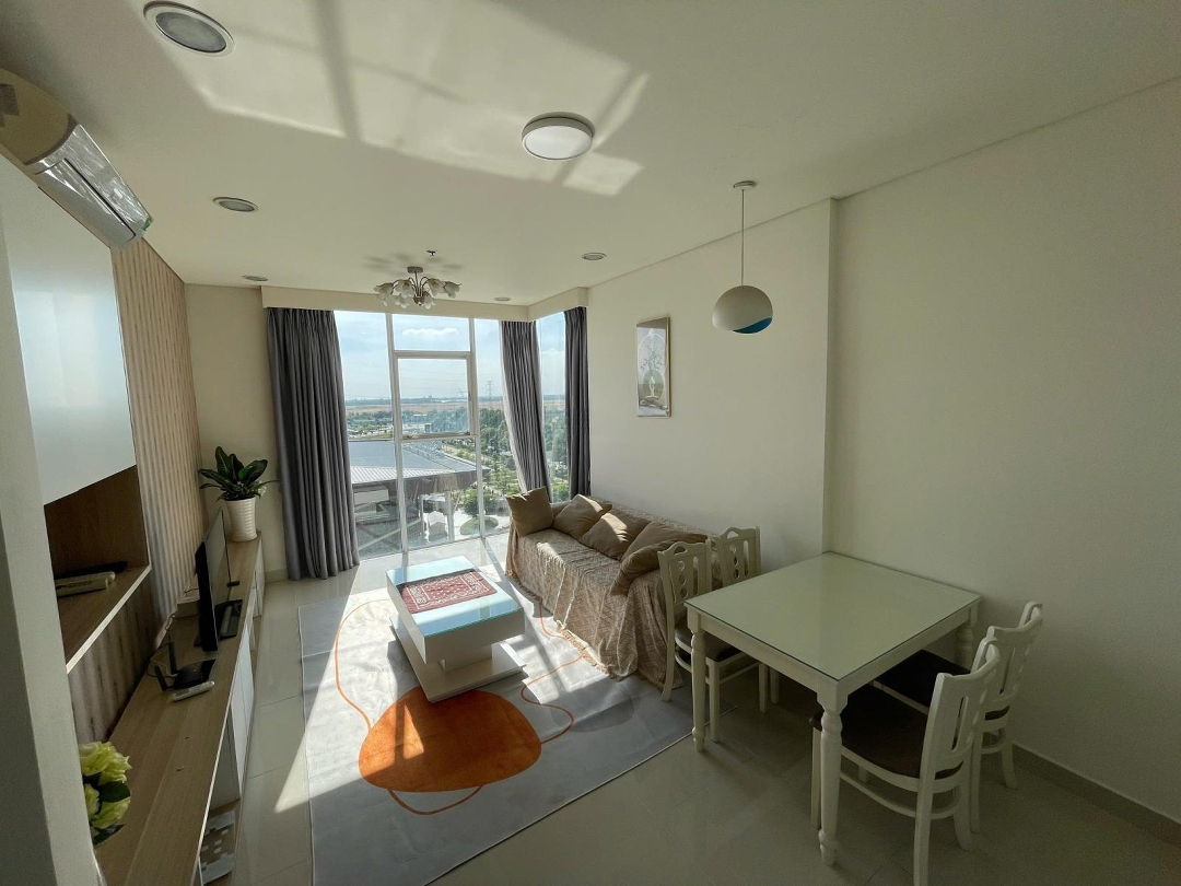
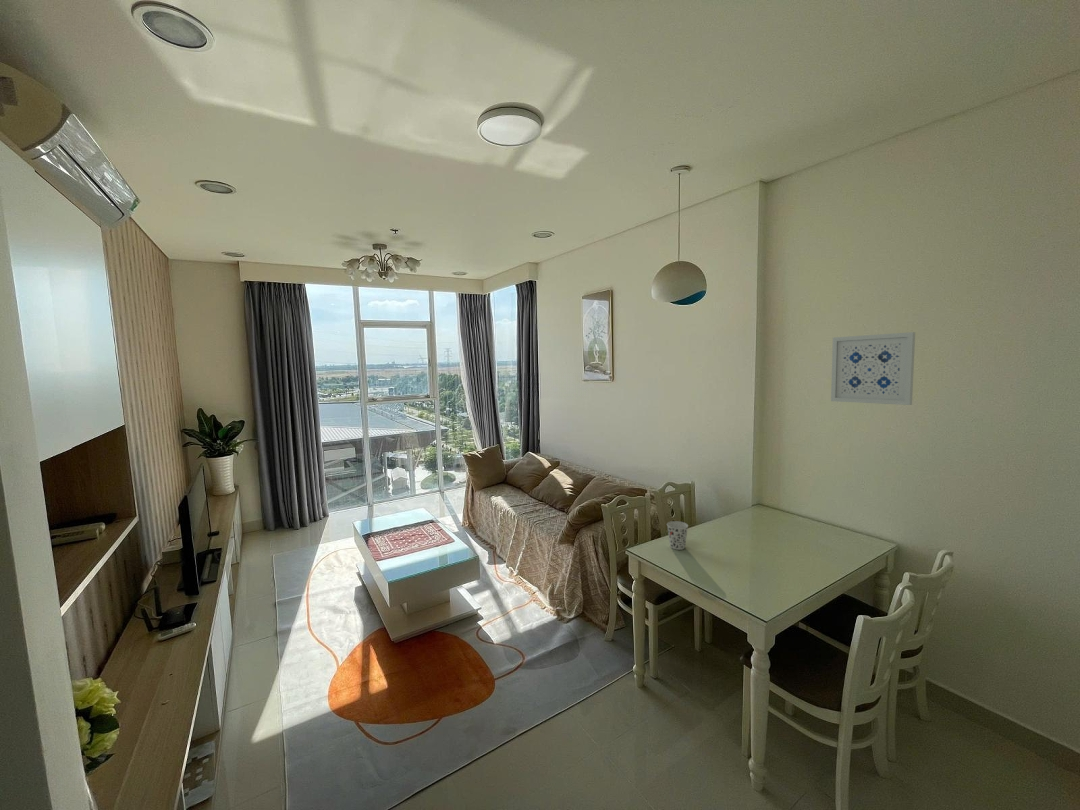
+ cup (677, 535)
+ wall art (870, 369)
